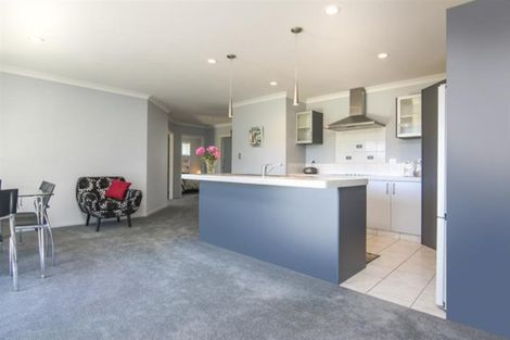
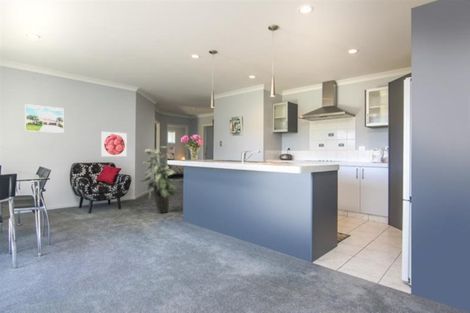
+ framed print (45, 119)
+ indoor plant (160, 179)
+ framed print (114, 144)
